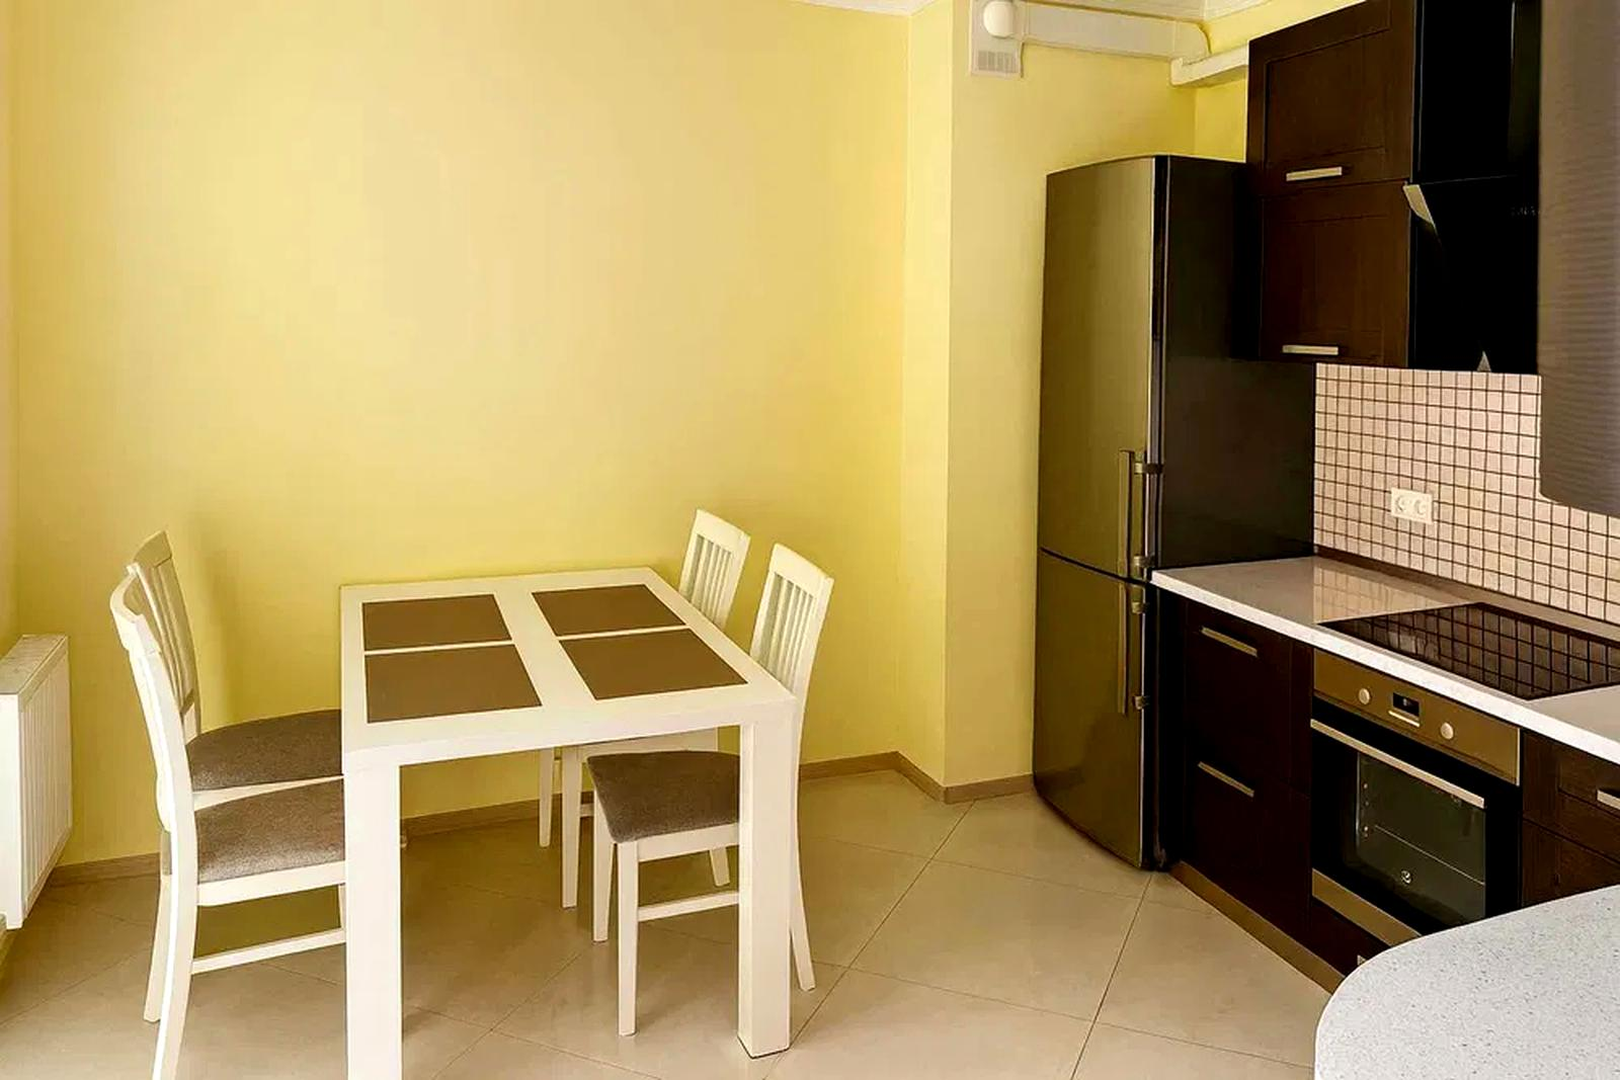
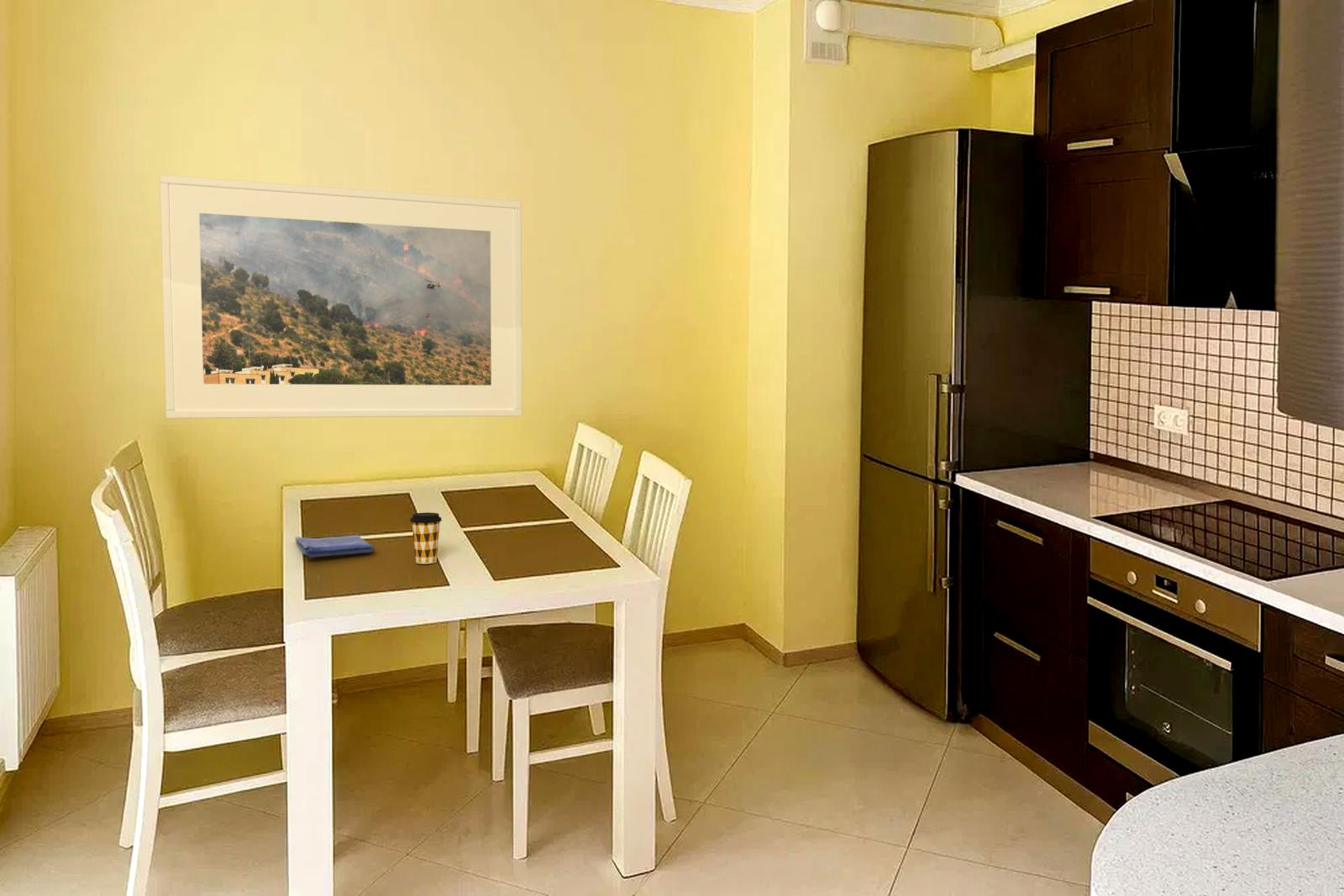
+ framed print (353, 304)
+ coffee cup (426, 537)
+ dish towel (333, 543)
